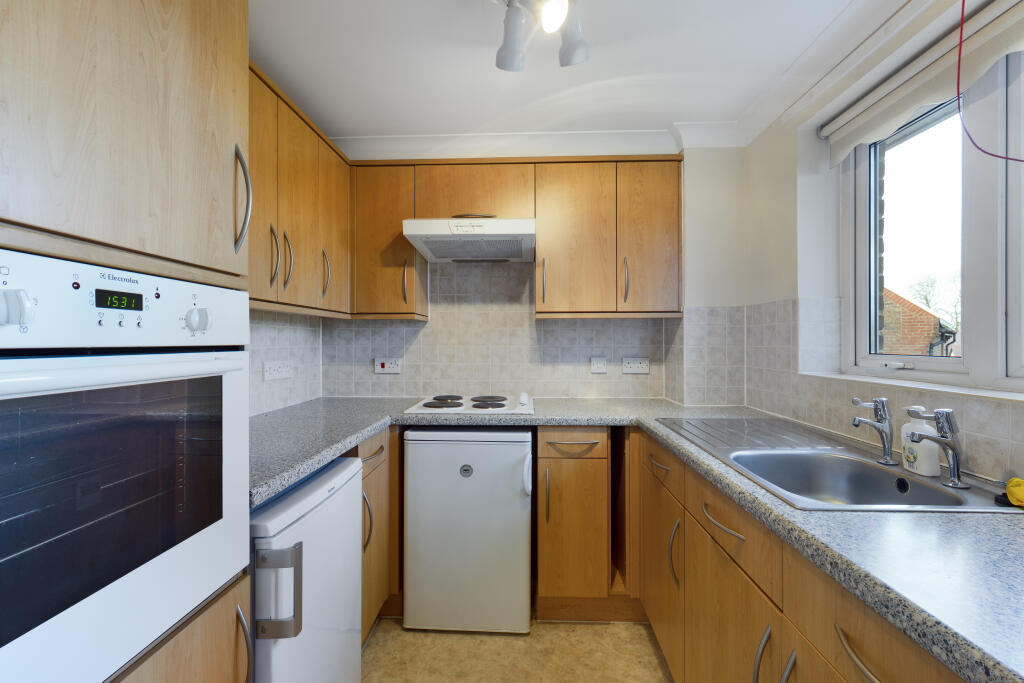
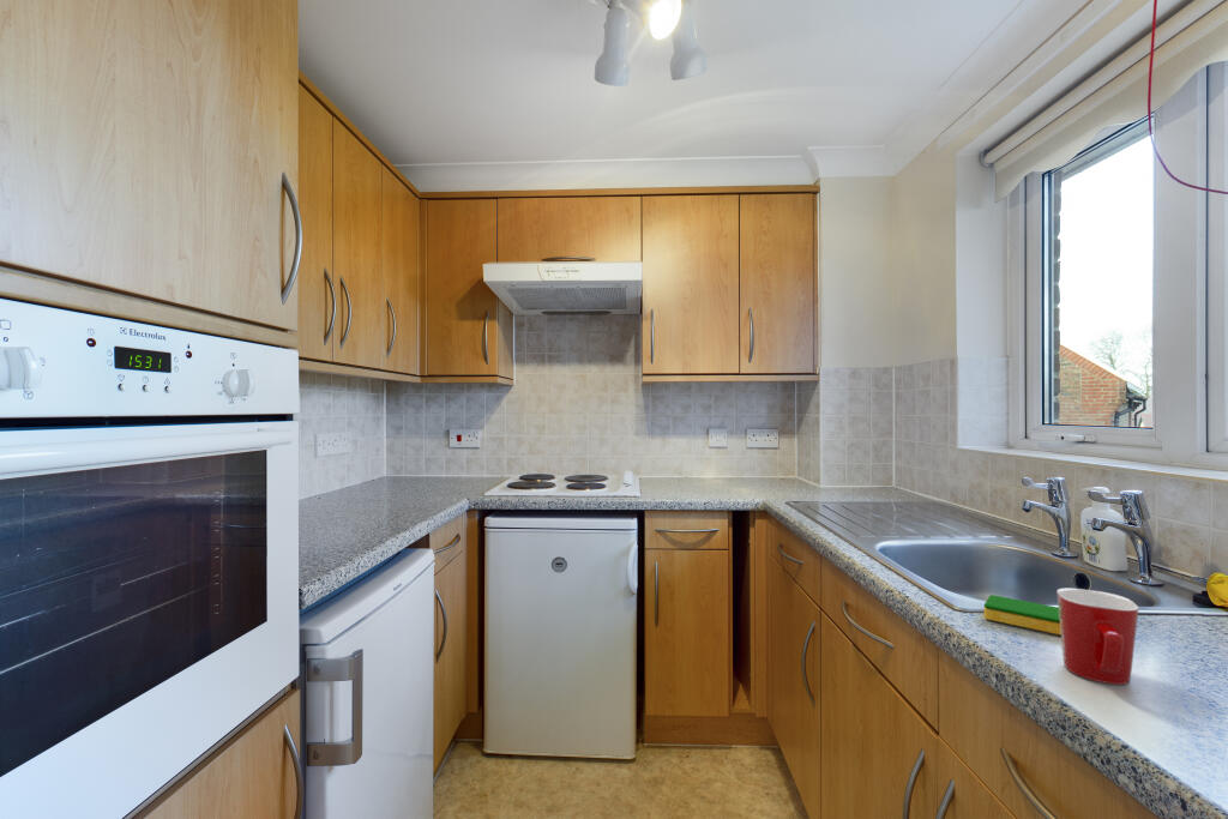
+ dish sponge (1037, 616)
+ mug (1100, 640)
